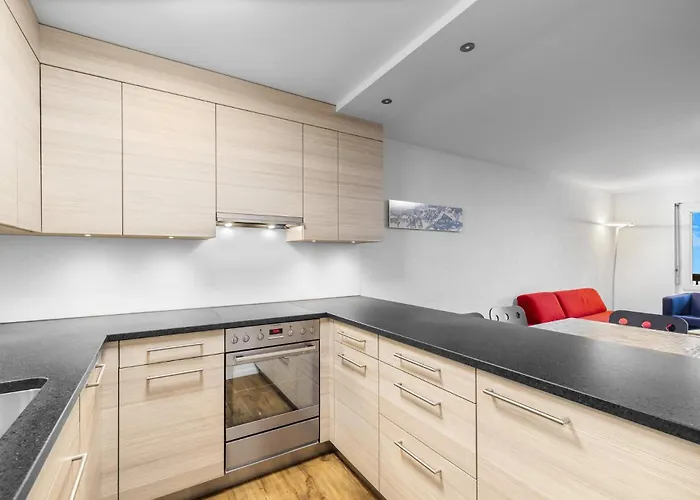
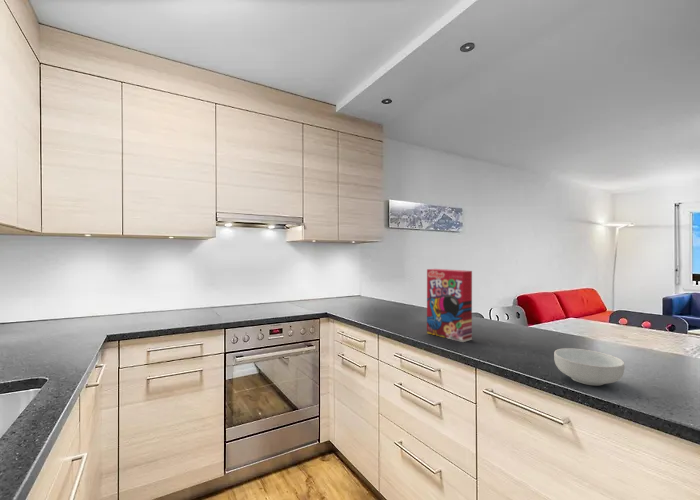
+ cereal bowl (587, 368)
+ cereal box (448, 303)
